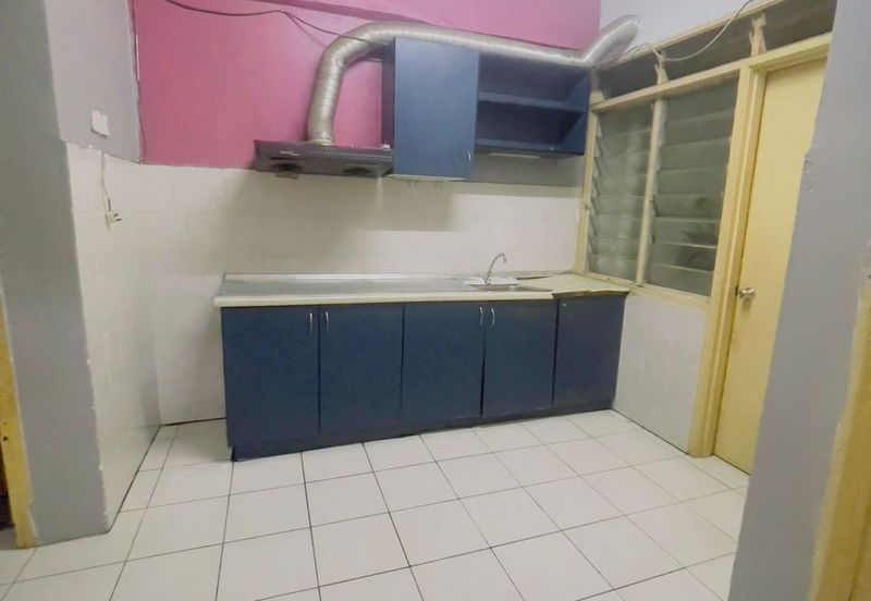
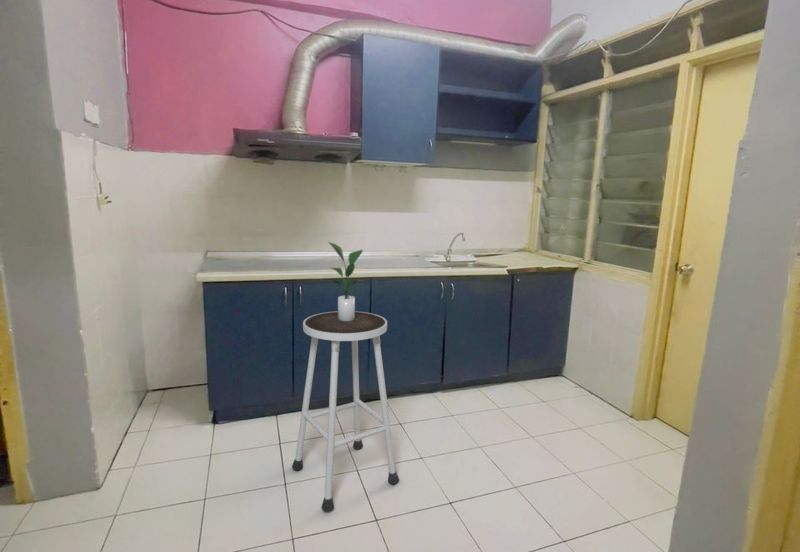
+ potted plant (347, 281)
+ stool (345, 404)
